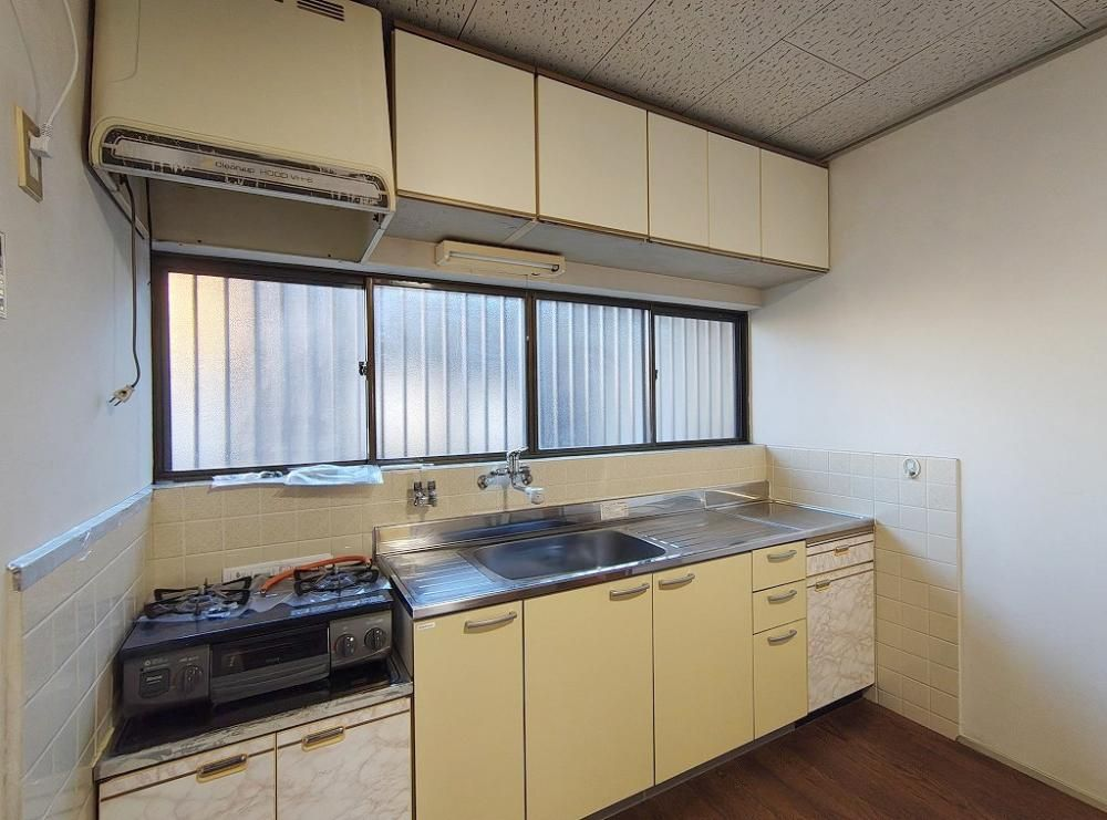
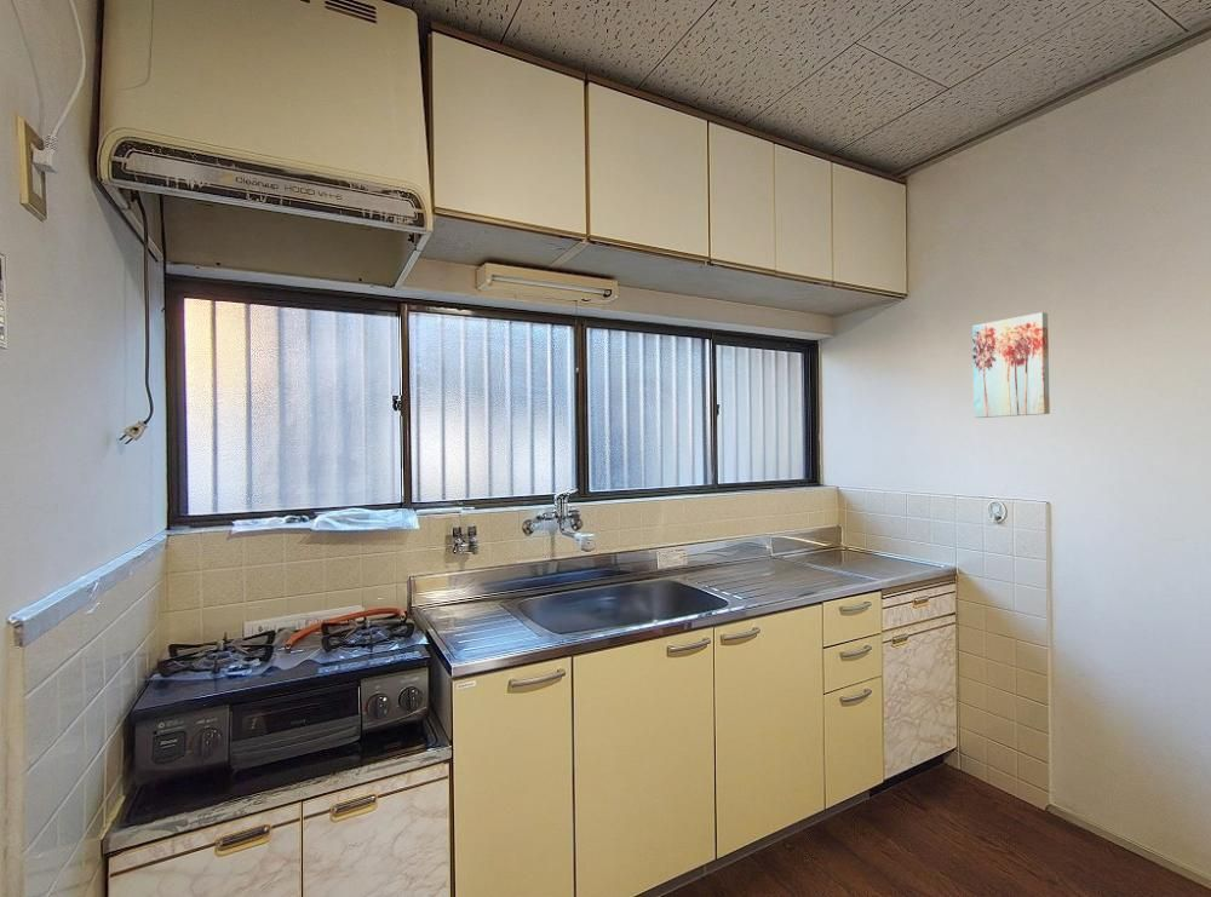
+ wall art (1009, 367)
